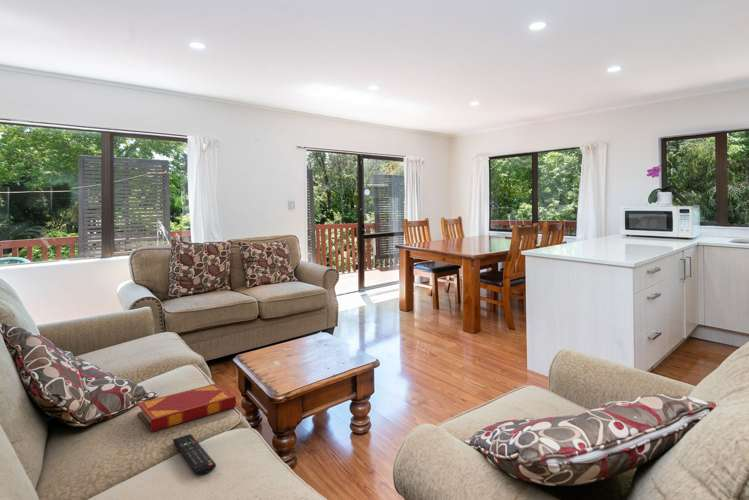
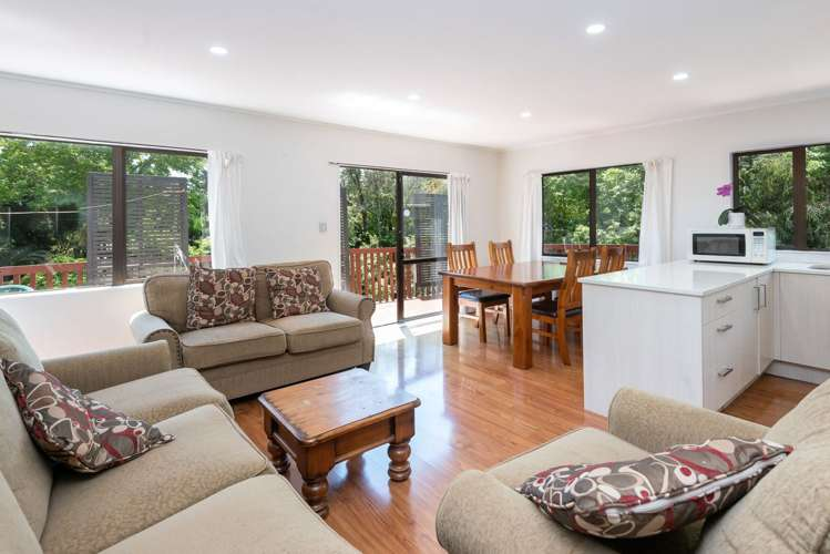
- remote control (193, 453)
- hardback book (187, 405)
